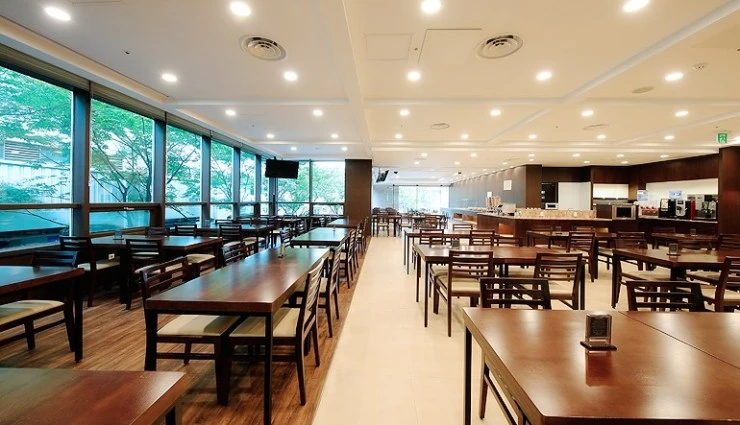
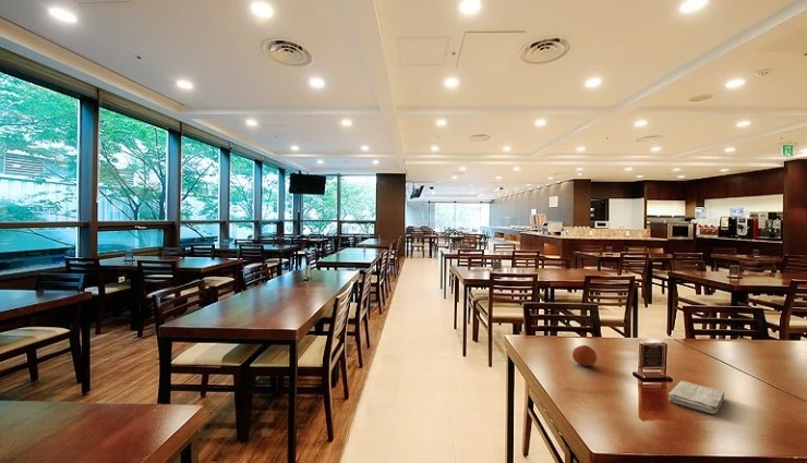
+ washcloth (696, 394)
+ fruit (583, 355)
